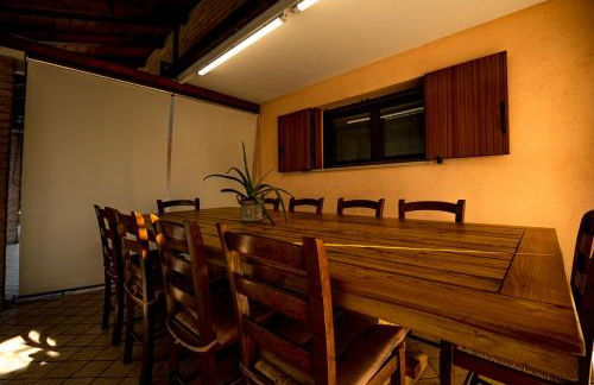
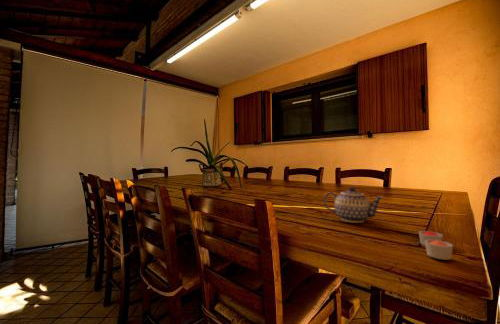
+ teapot (352, 203)
+ candle (434, 242)
